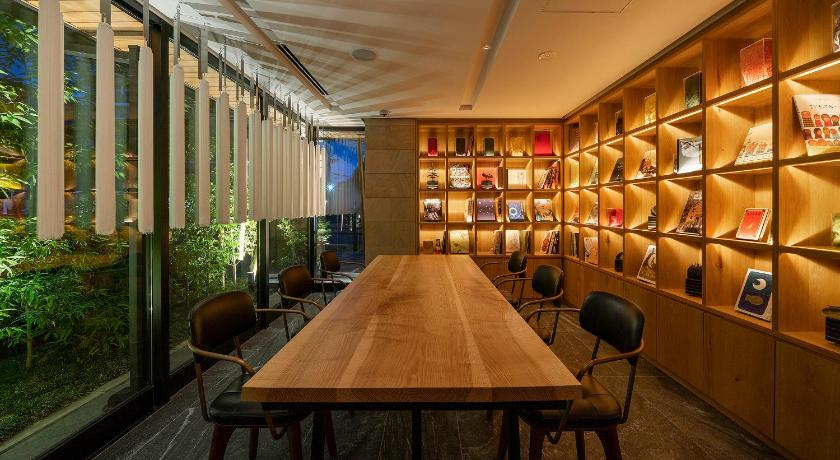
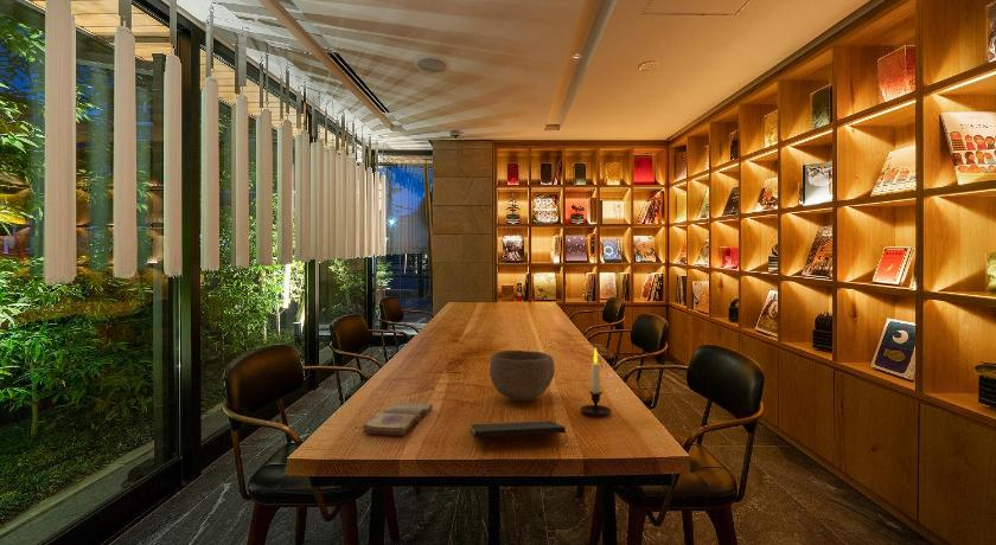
+ notepad (515, 428)
+ diary (400, 415)
+ bowl (522, 376)
+ candle (595, 378)
